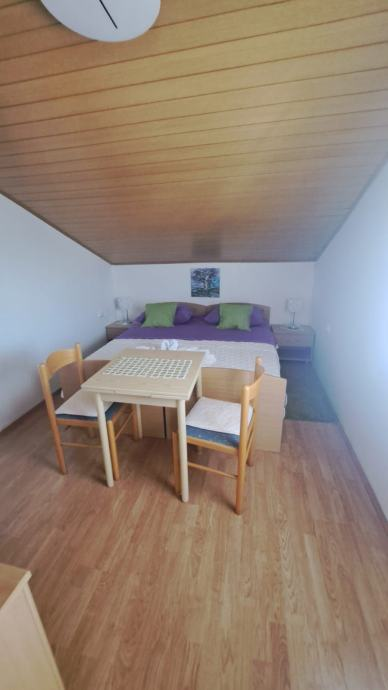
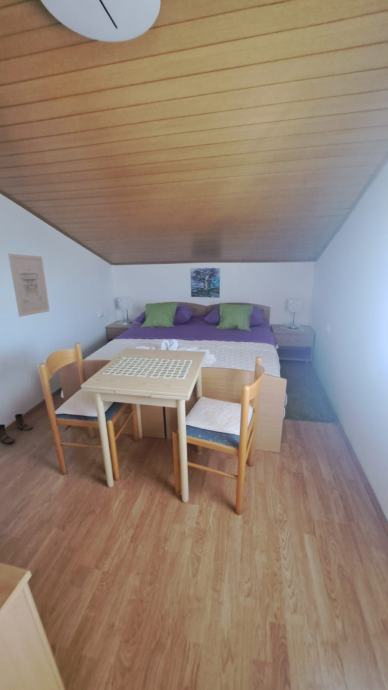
+ wall art (30, 285)
+ boots (17, 427)
